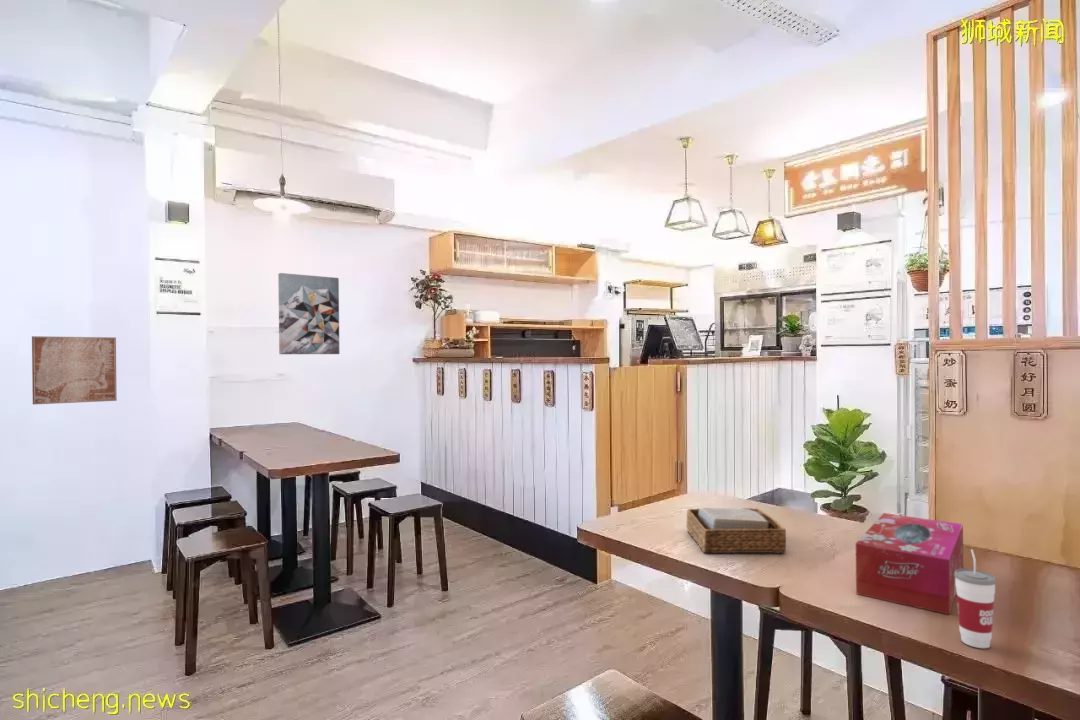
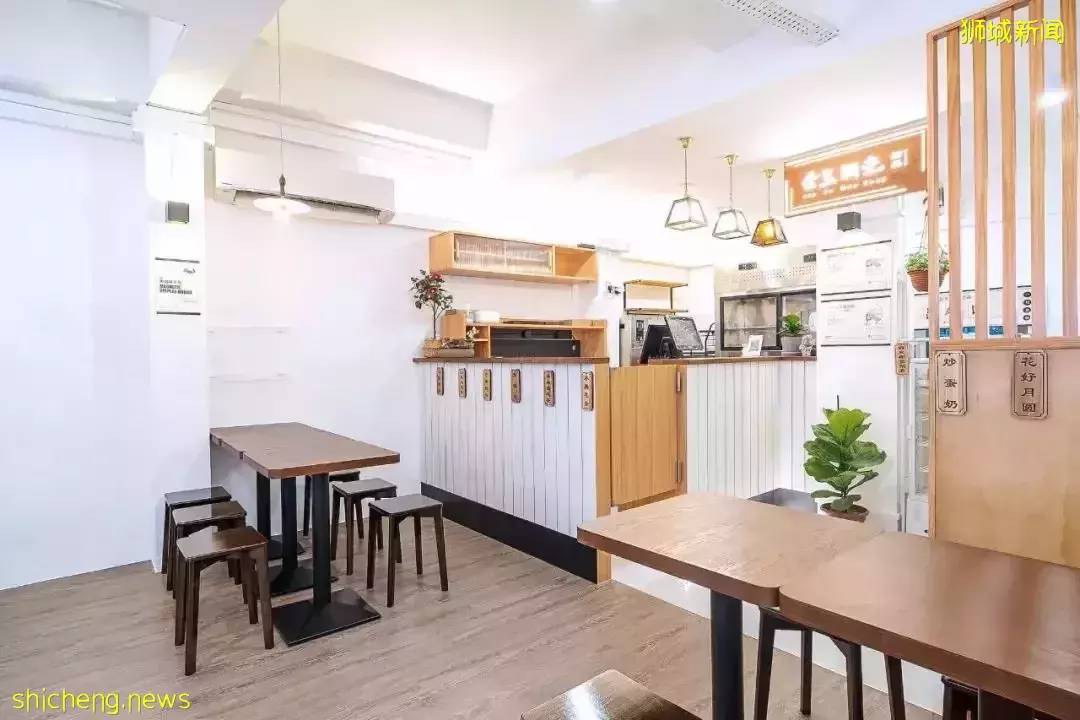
- wall art (309, 315)
- wall art (75, 369)
- cup (975, 596)
- napkin holder (733, 526)
- tissue box (912, 557)
